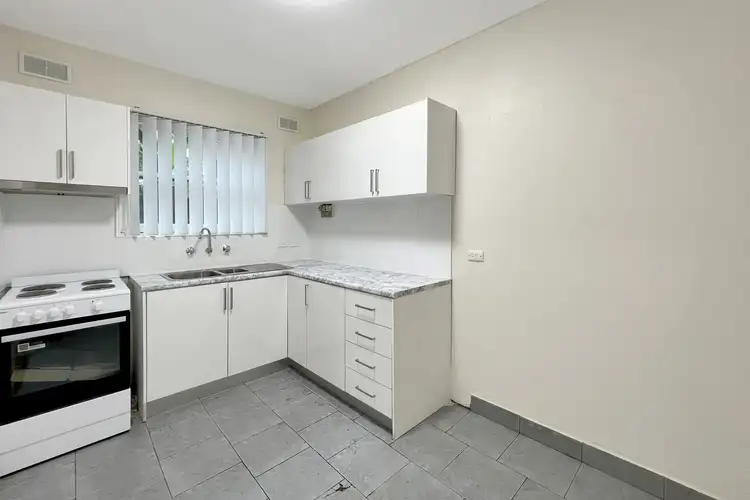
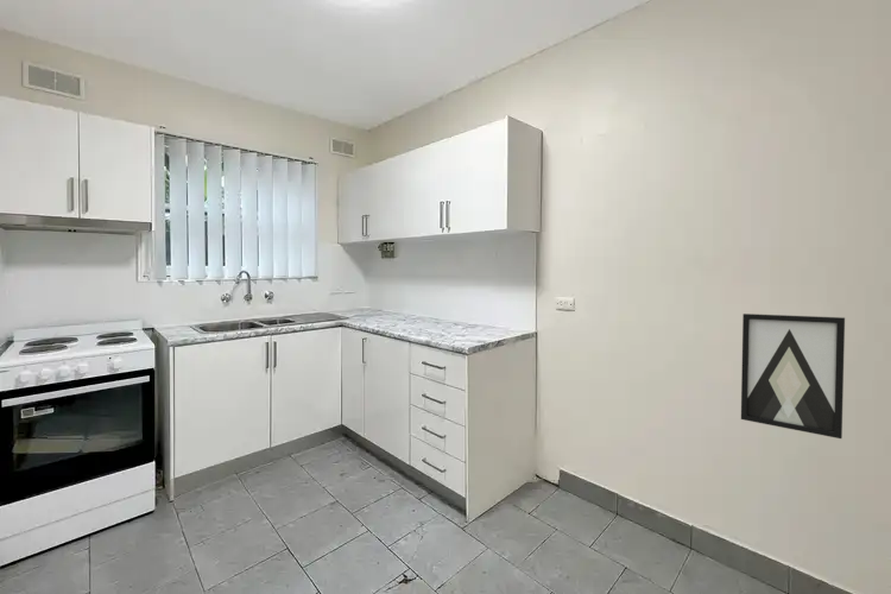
+ wall art (789, 372)
